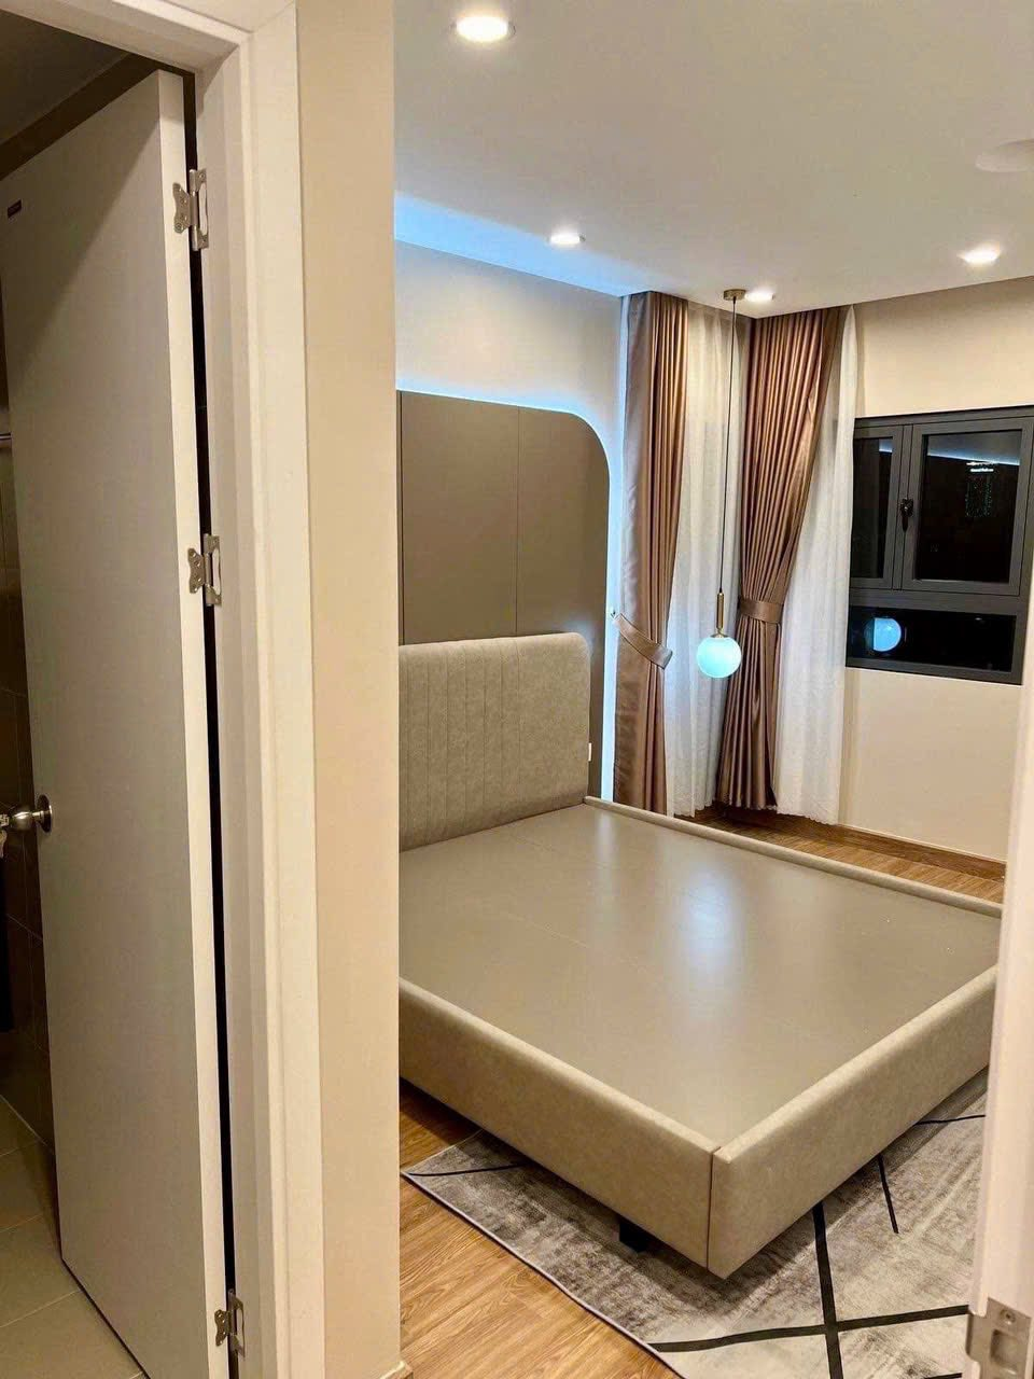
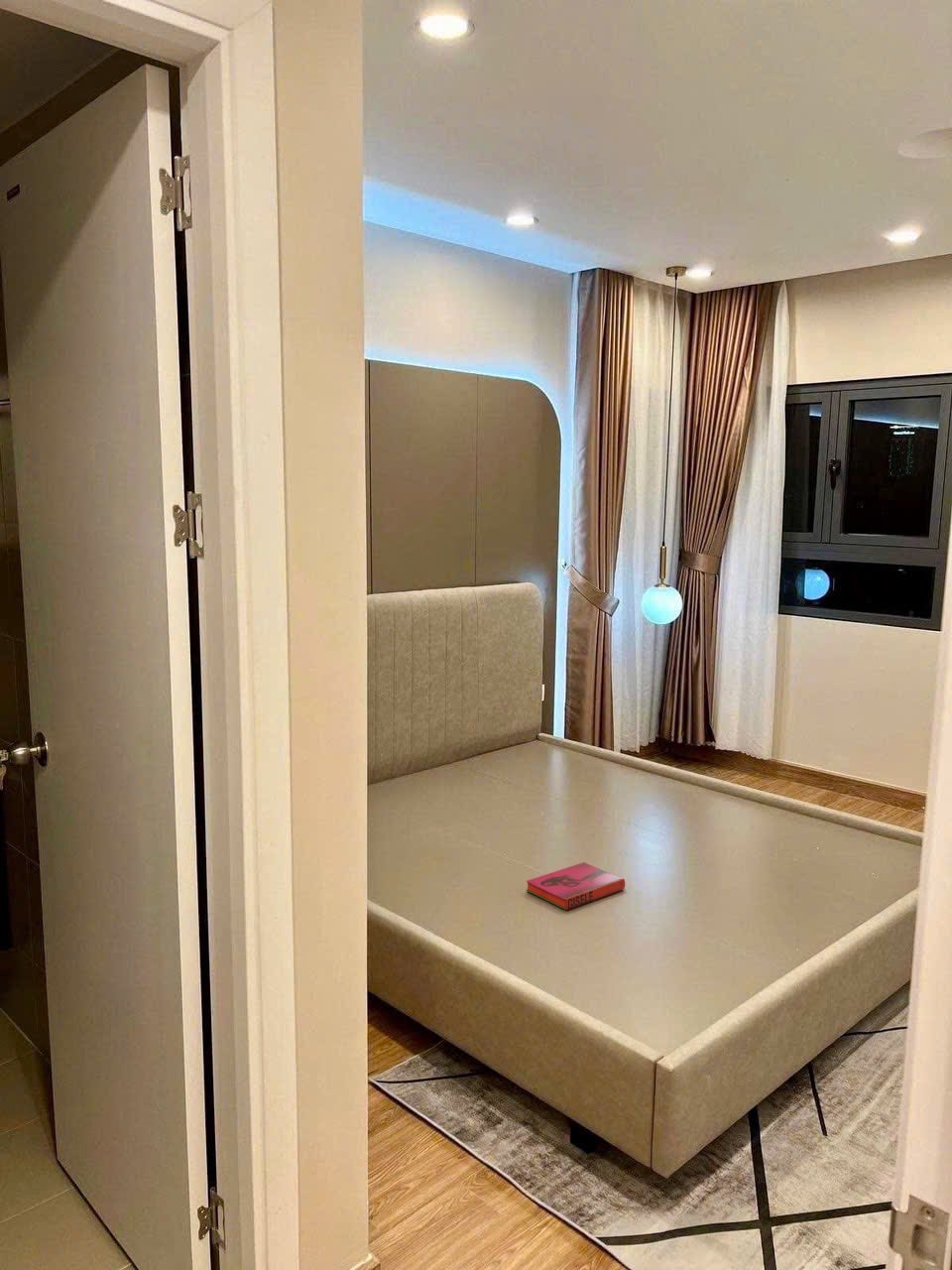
+ hardback book (575, 885)
